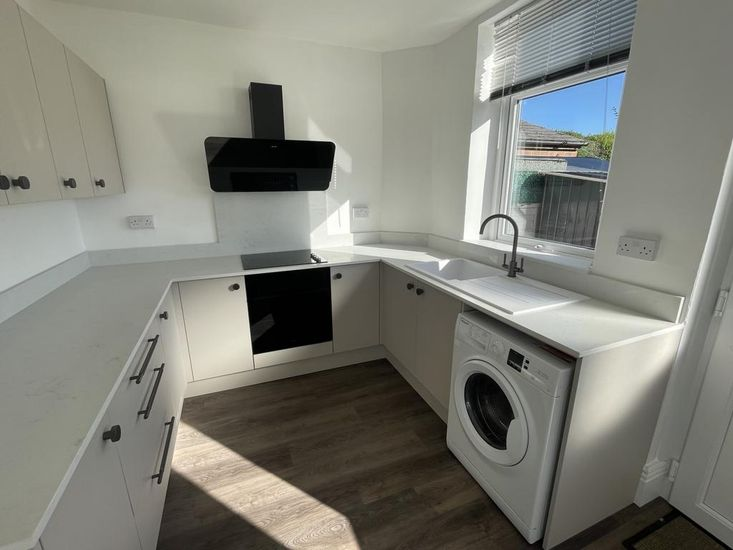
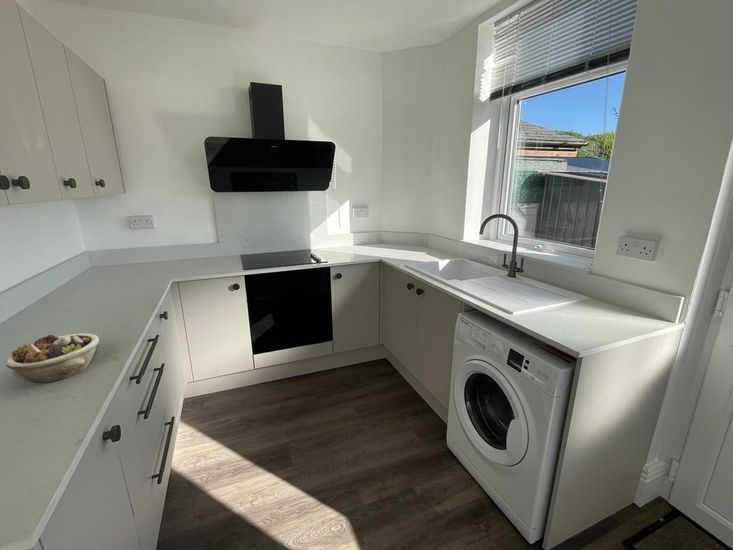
+ succulent planter (57, 354)
